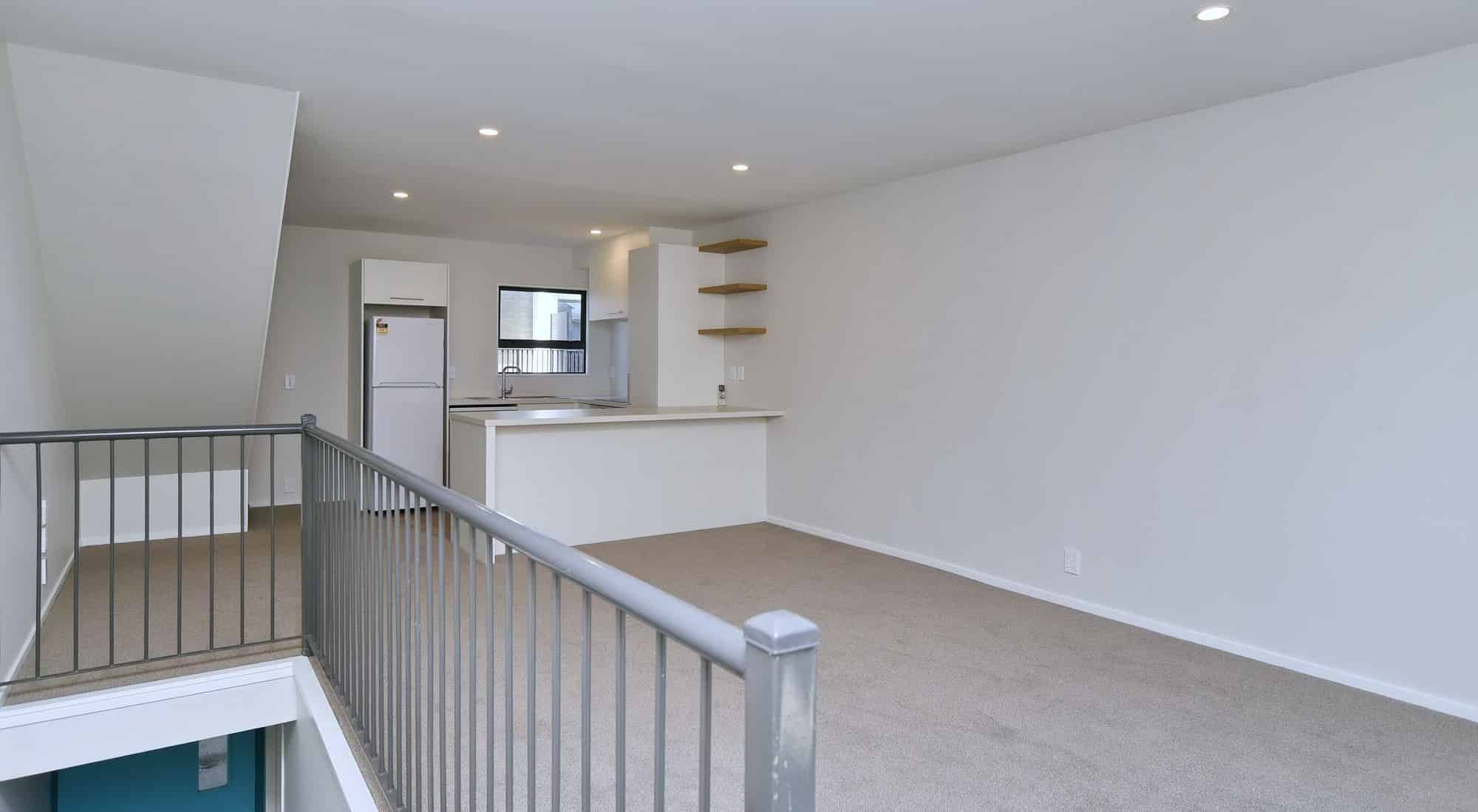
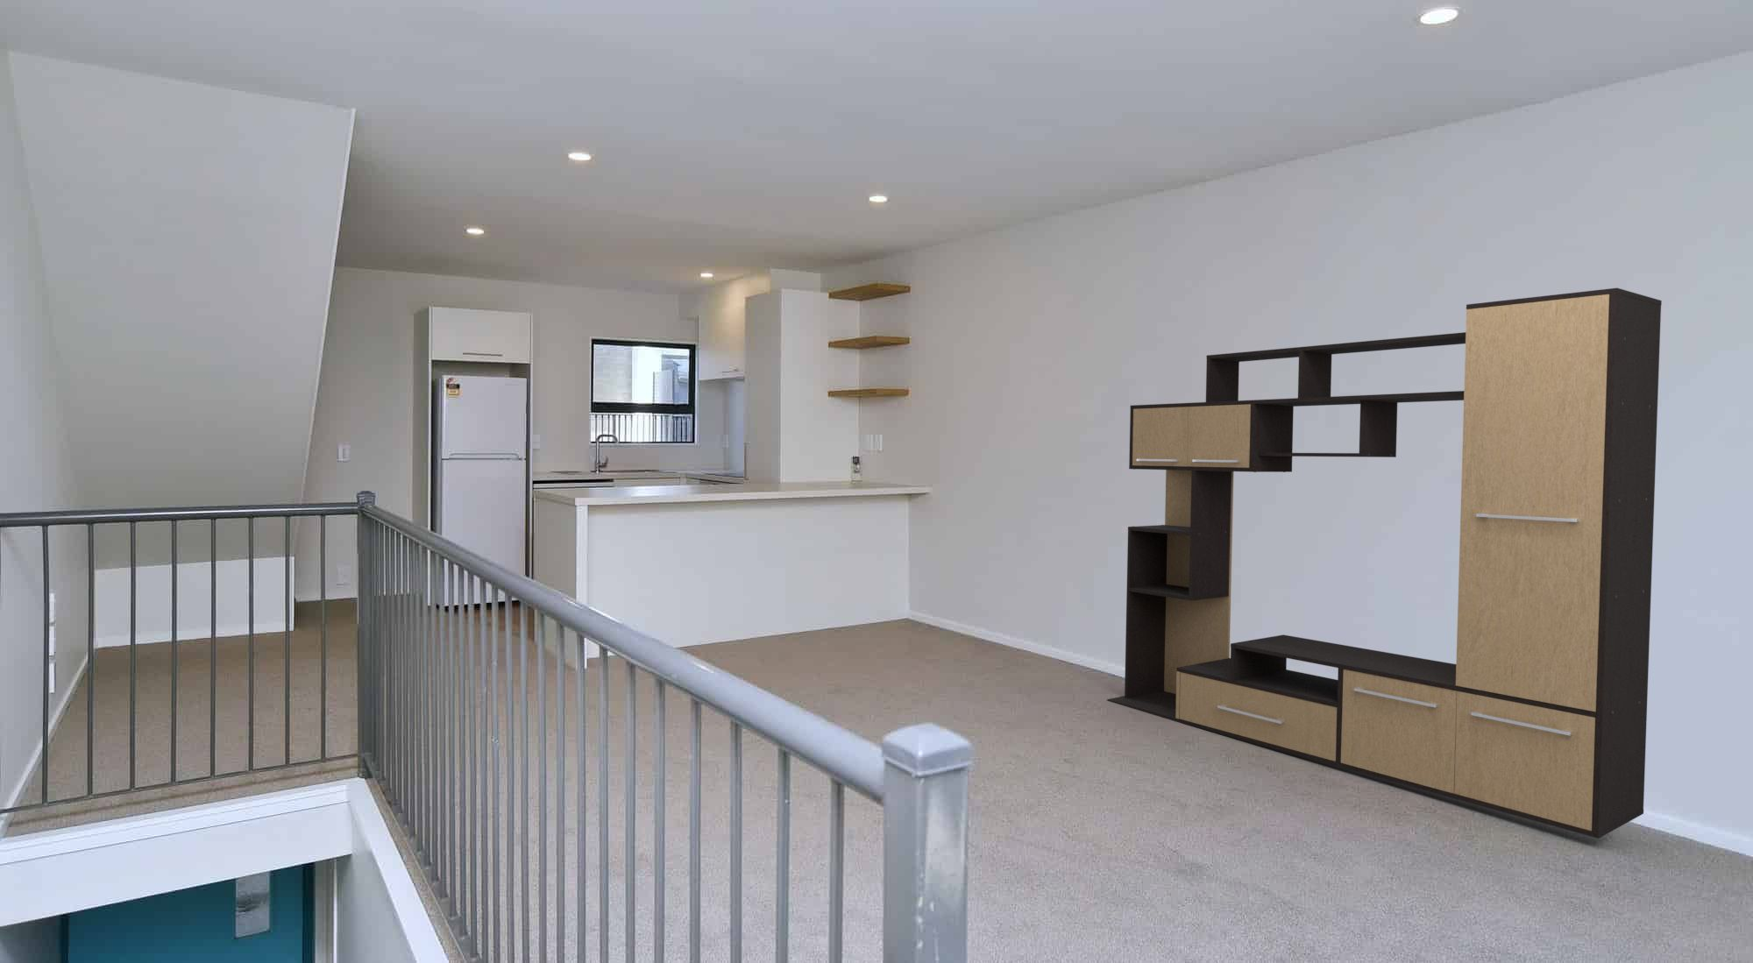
+ media console (1292, 472)
